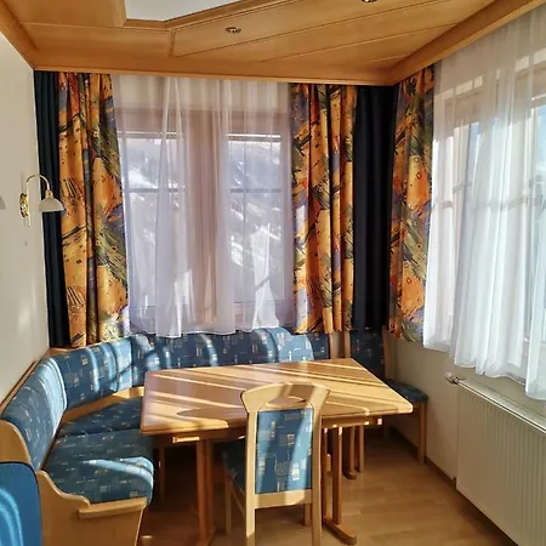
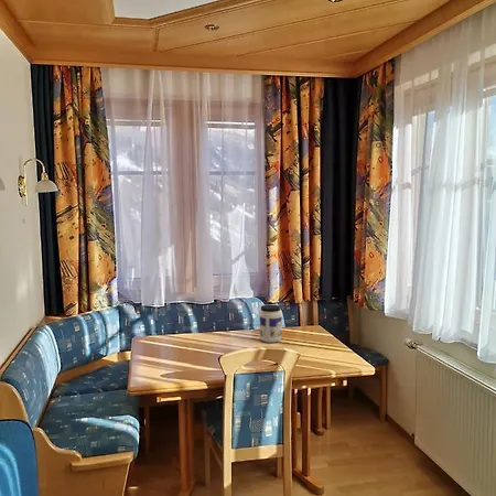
+ jar (270, 323)
